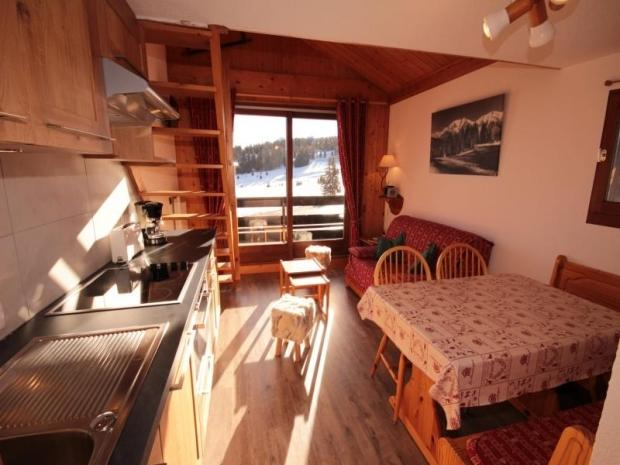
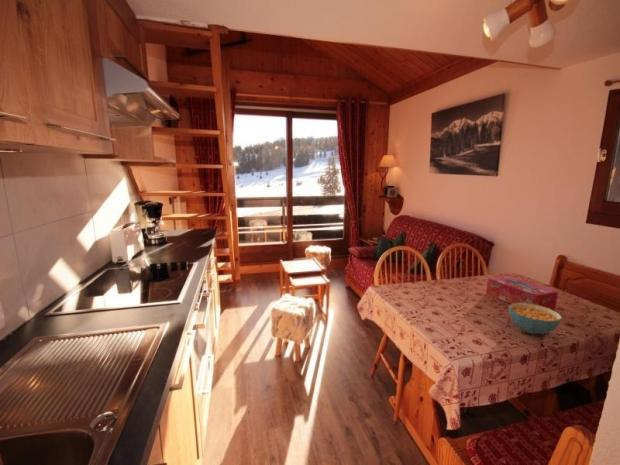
+ tissue box (519, 292)
+ cereal bowl (532, 321)
